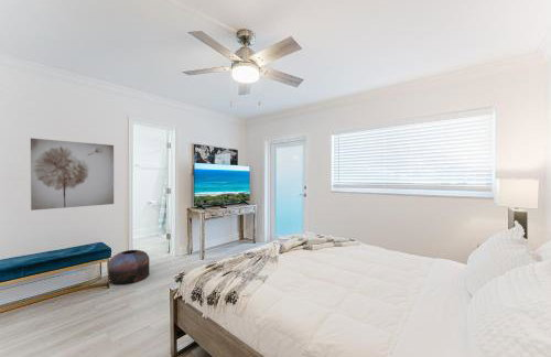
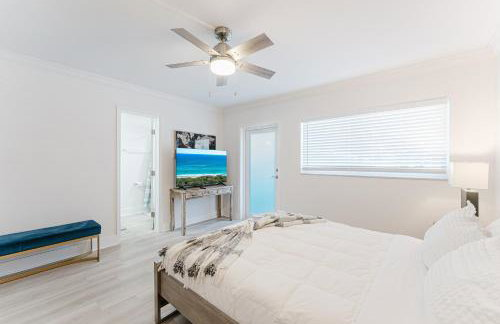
- pouf (129, 264)
- wall art (76, 174)
